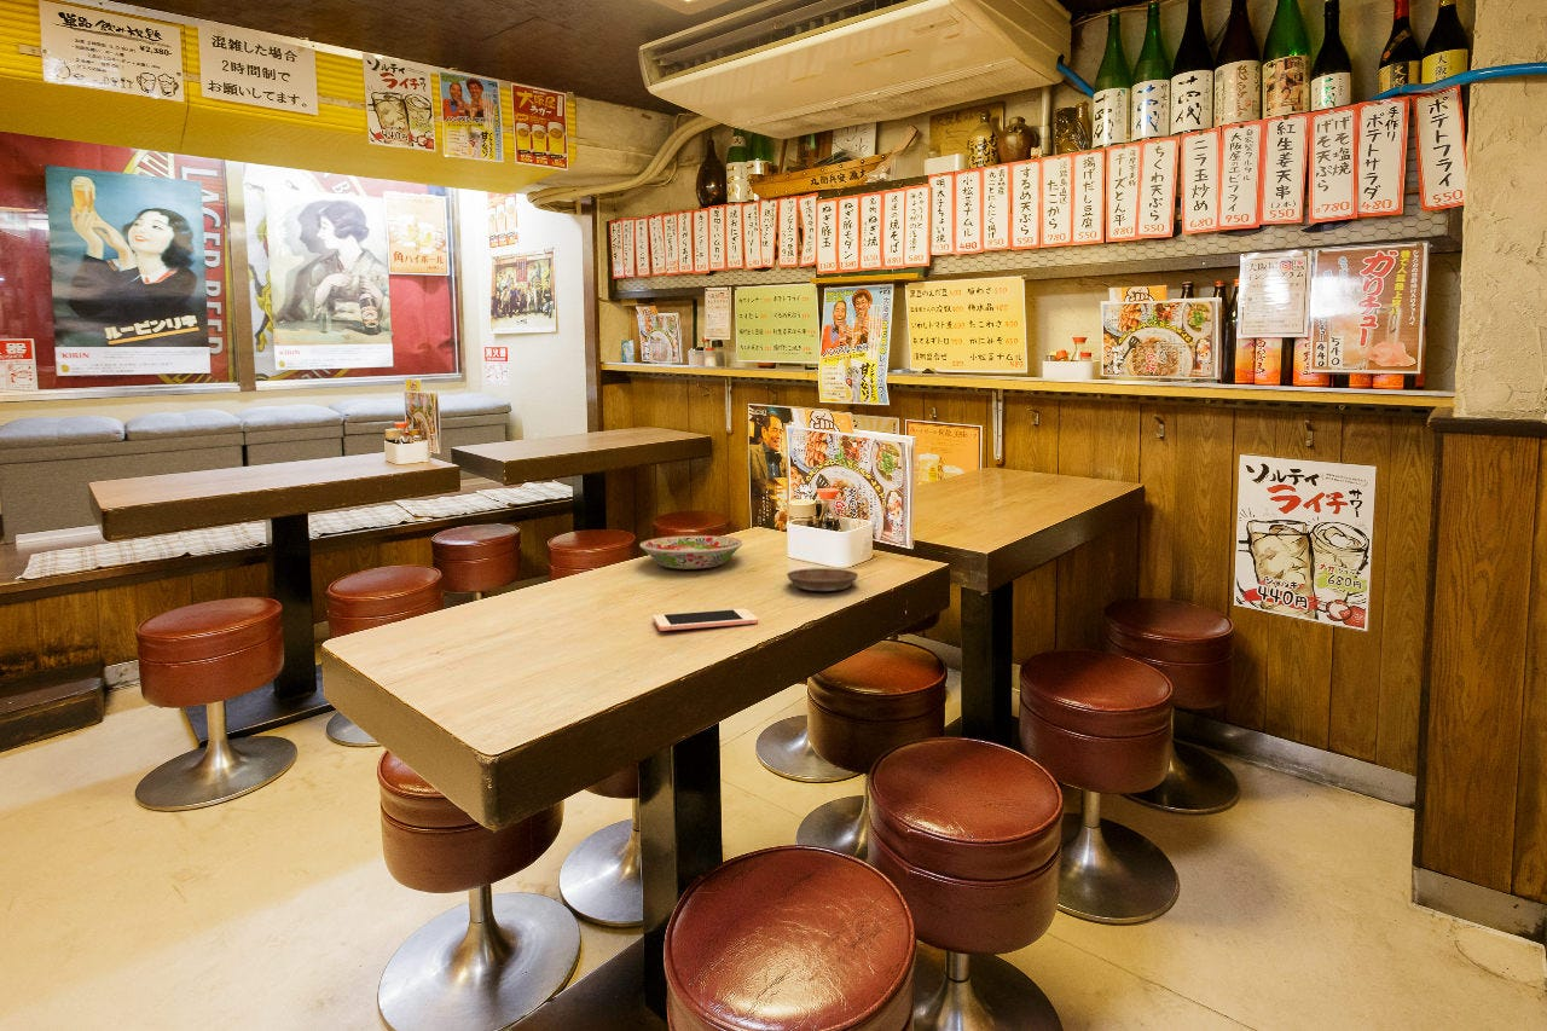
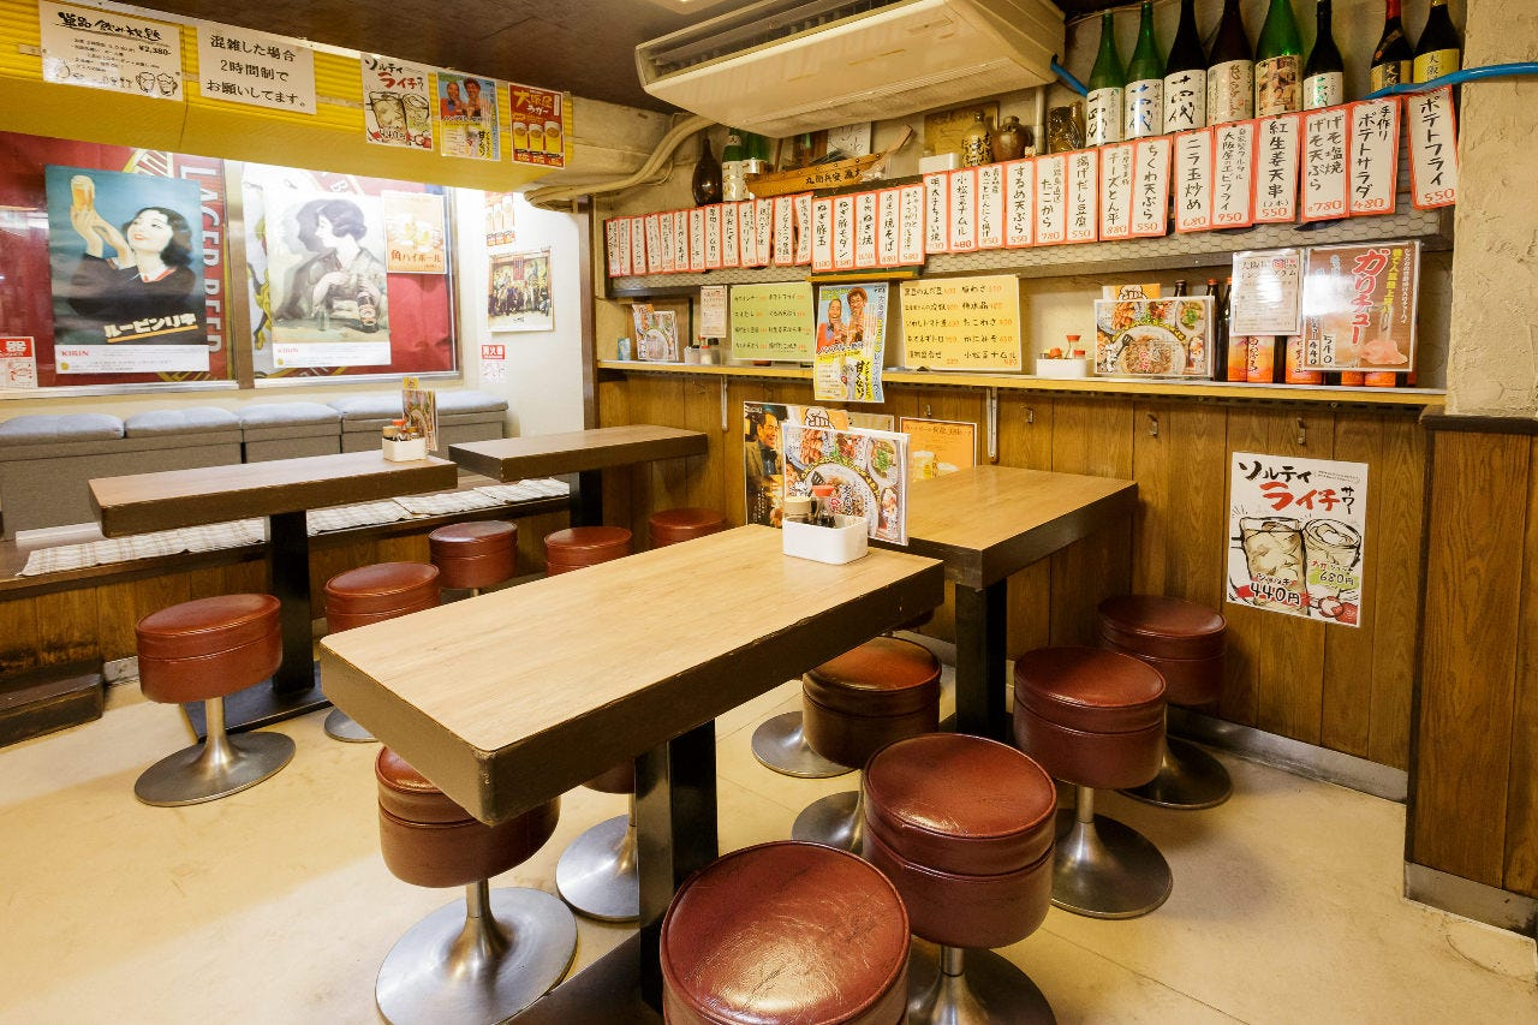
- bowl (691, 552)
- saucer (822, 580)
- cell phone (705, 619)
